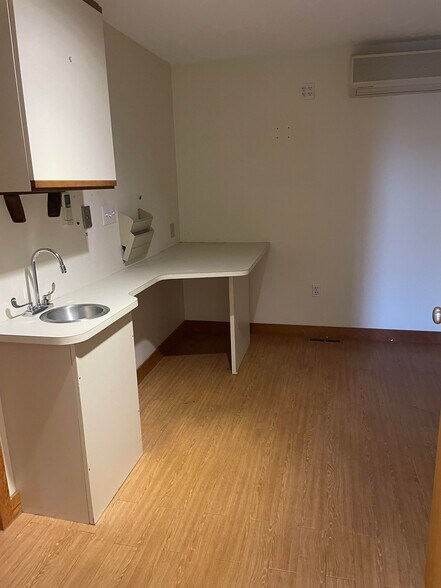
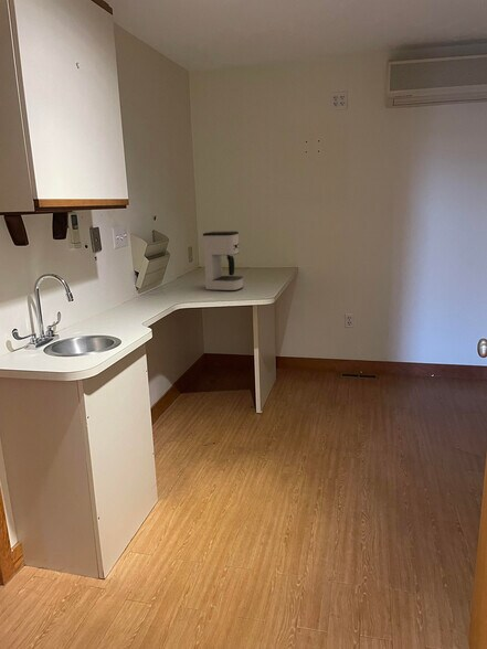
+ coffee maker (227, 259)
